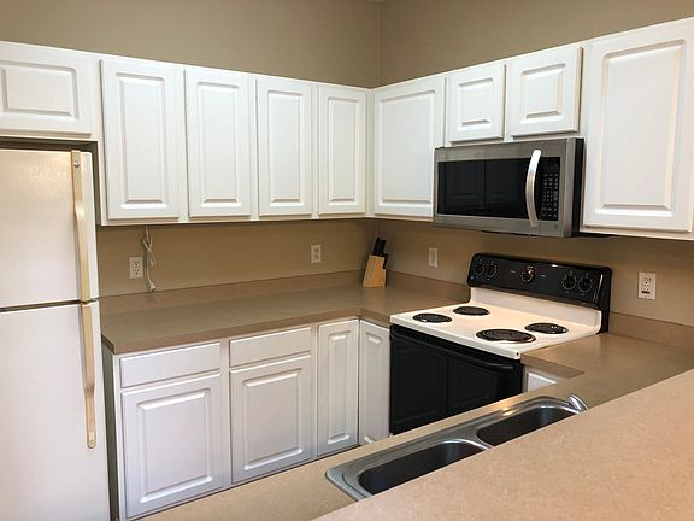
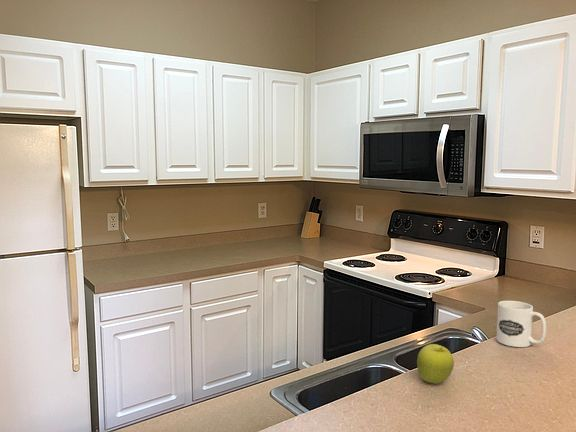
+ fruit (435, 364)
+ mug (521, 324)
